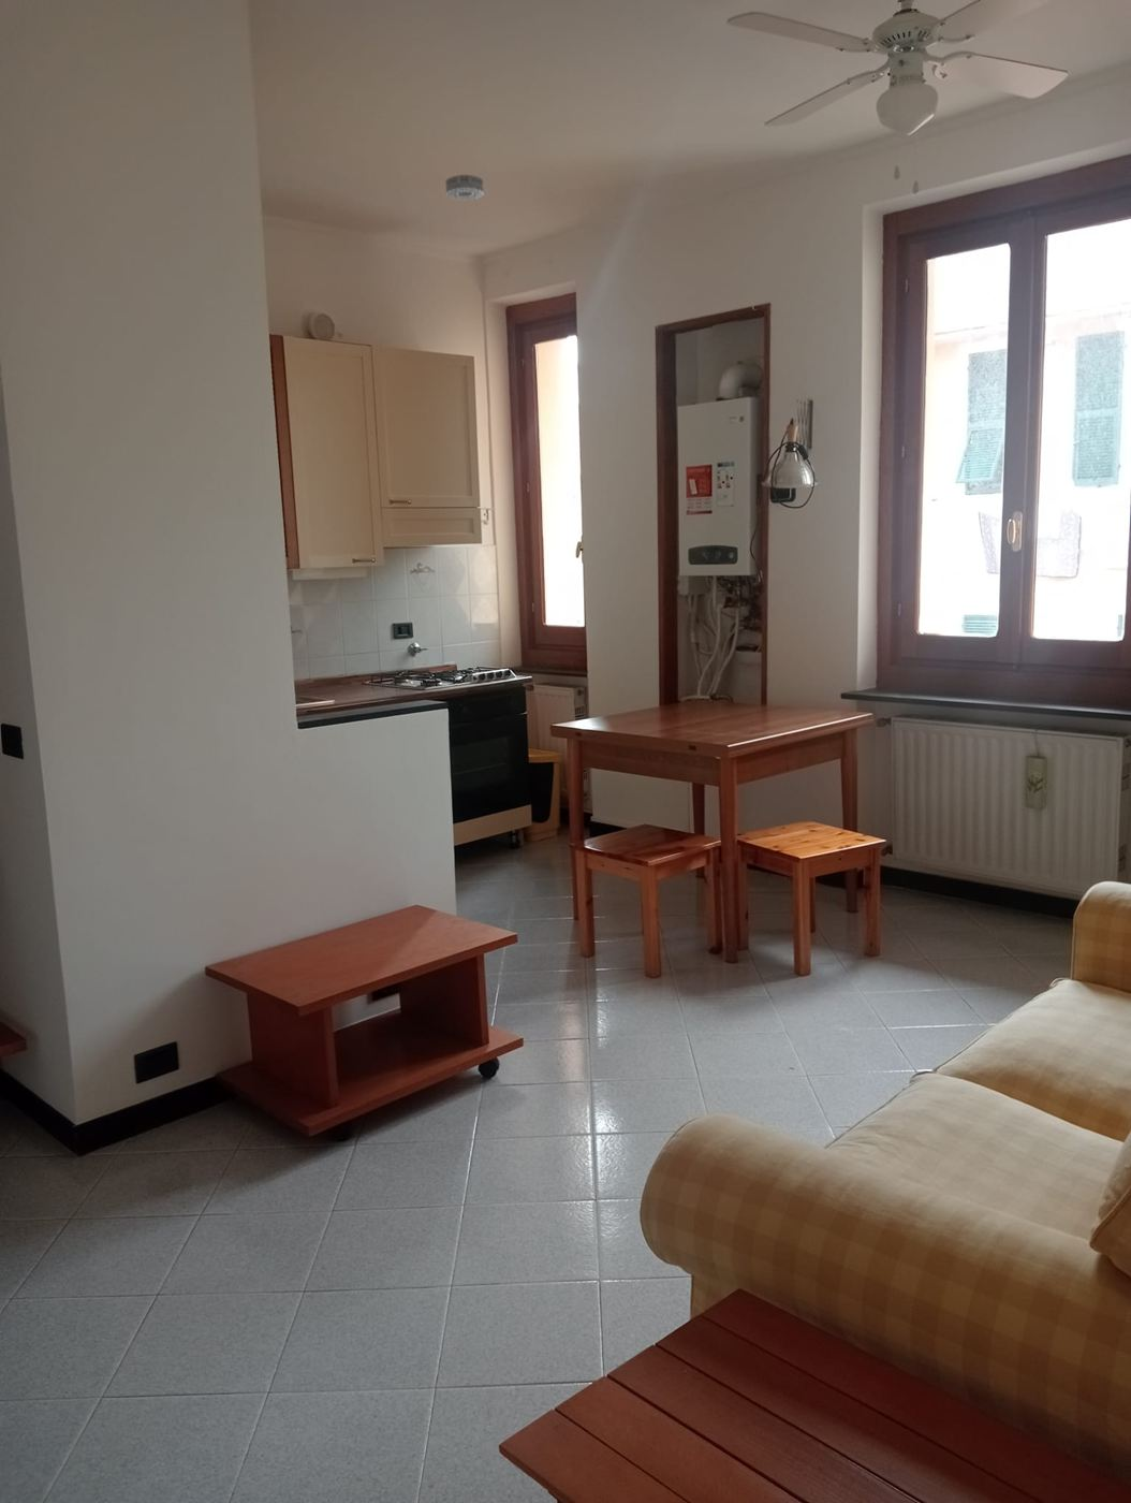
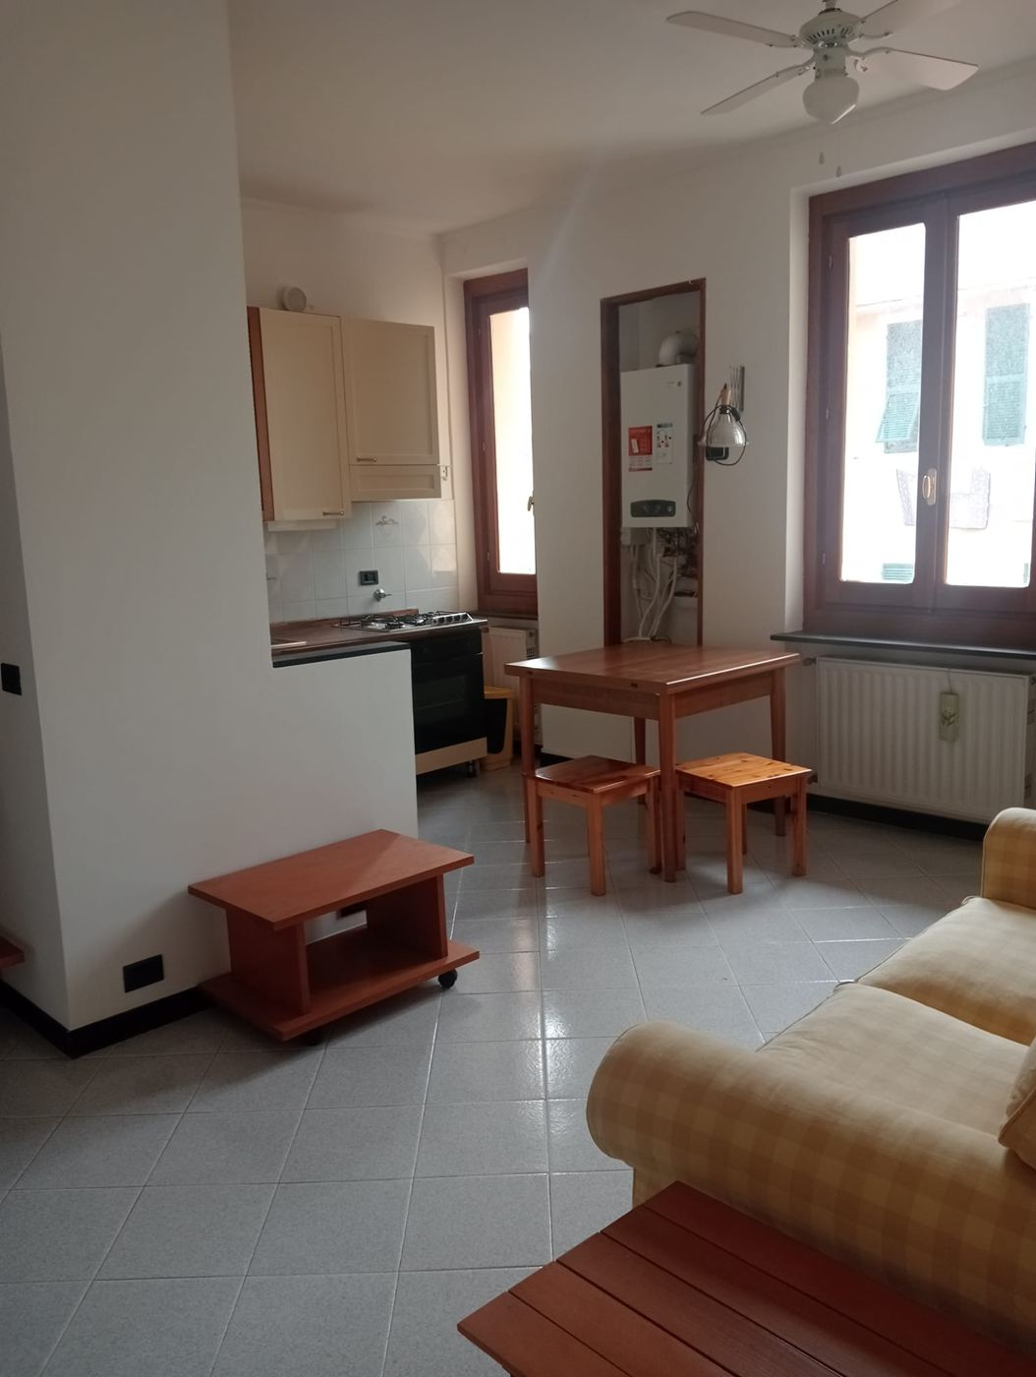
- smoke detector (465, 185)
